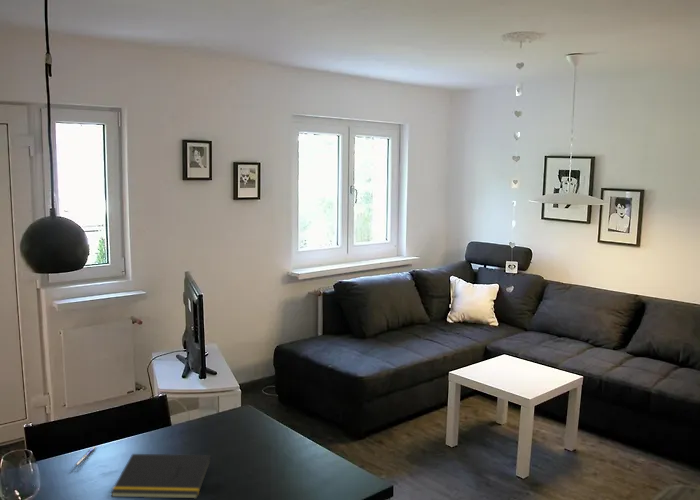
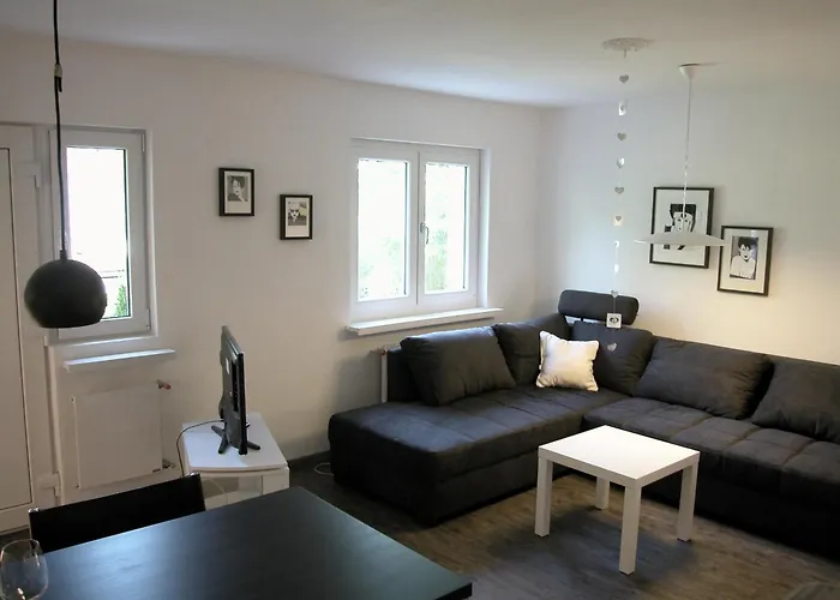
- pen (85, 456)
- notepad (163, 475)
